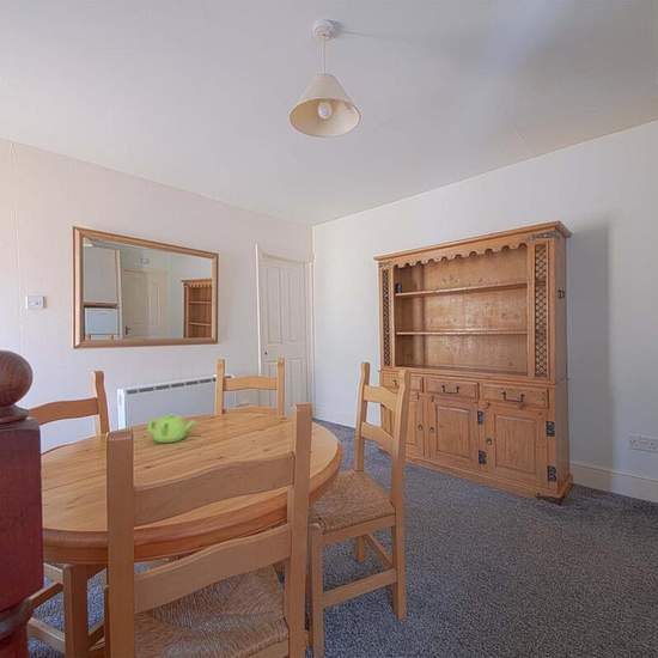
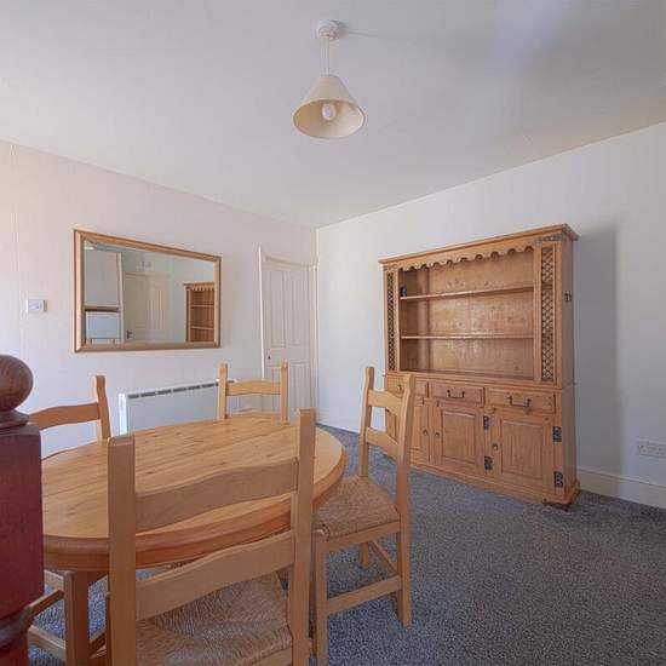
- teapot (171, 426)
